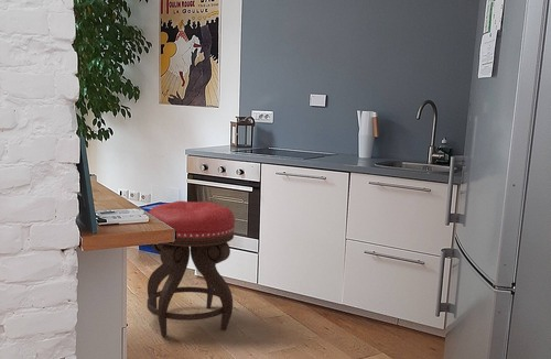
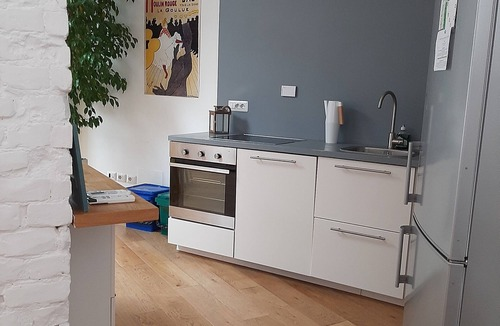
- stool (187, 263)
